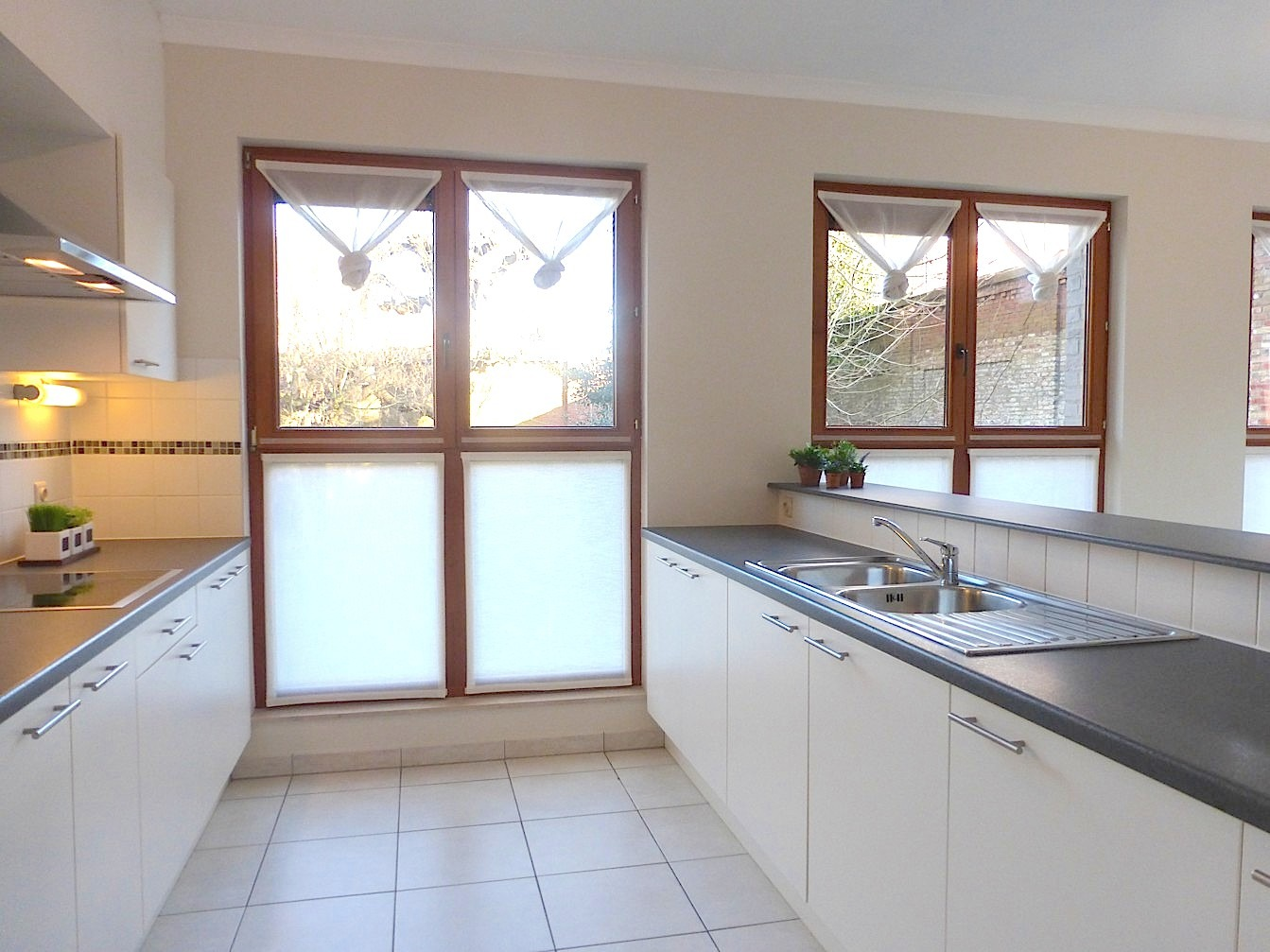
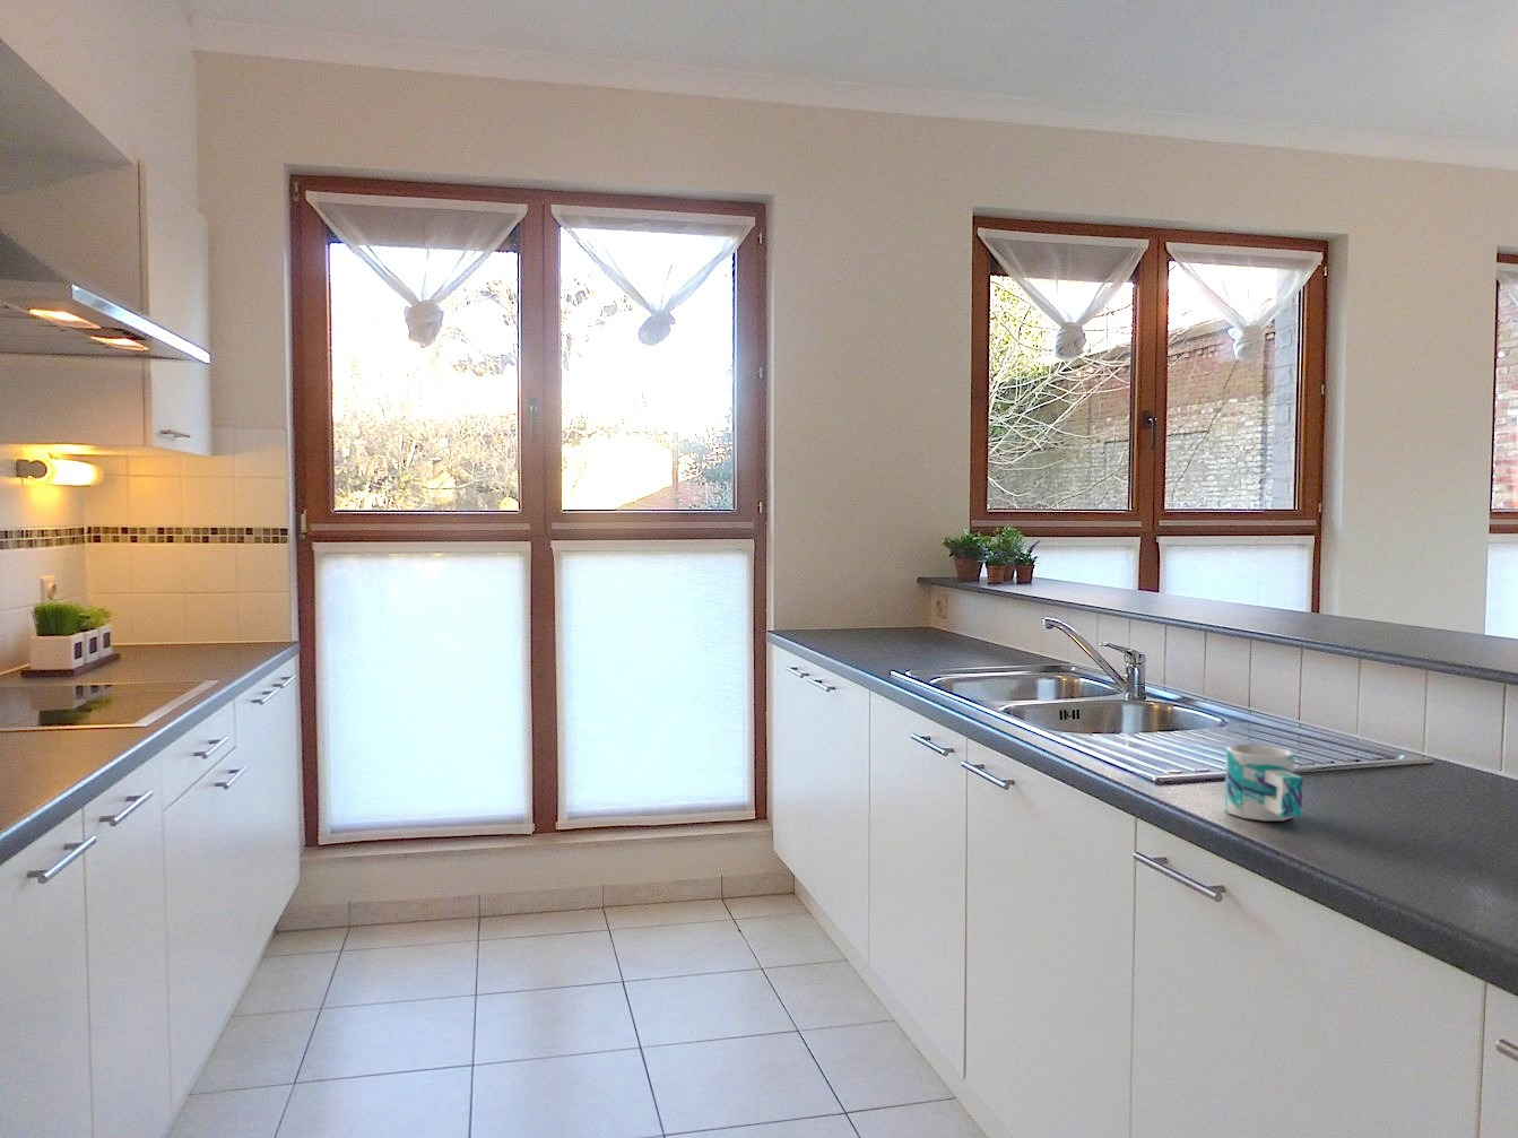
+ mug (1267, 784)
